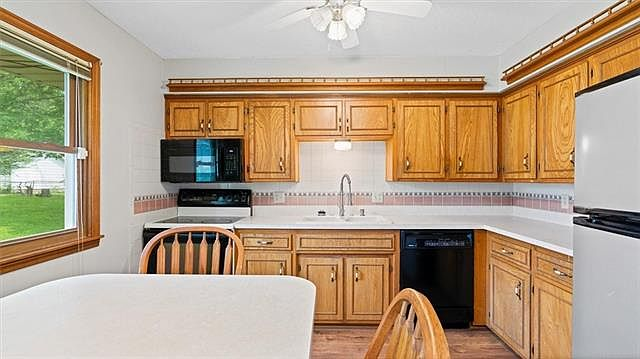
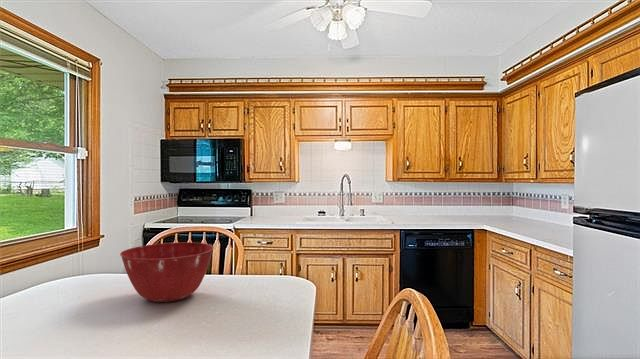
+ mixing bowl (168, 272)
